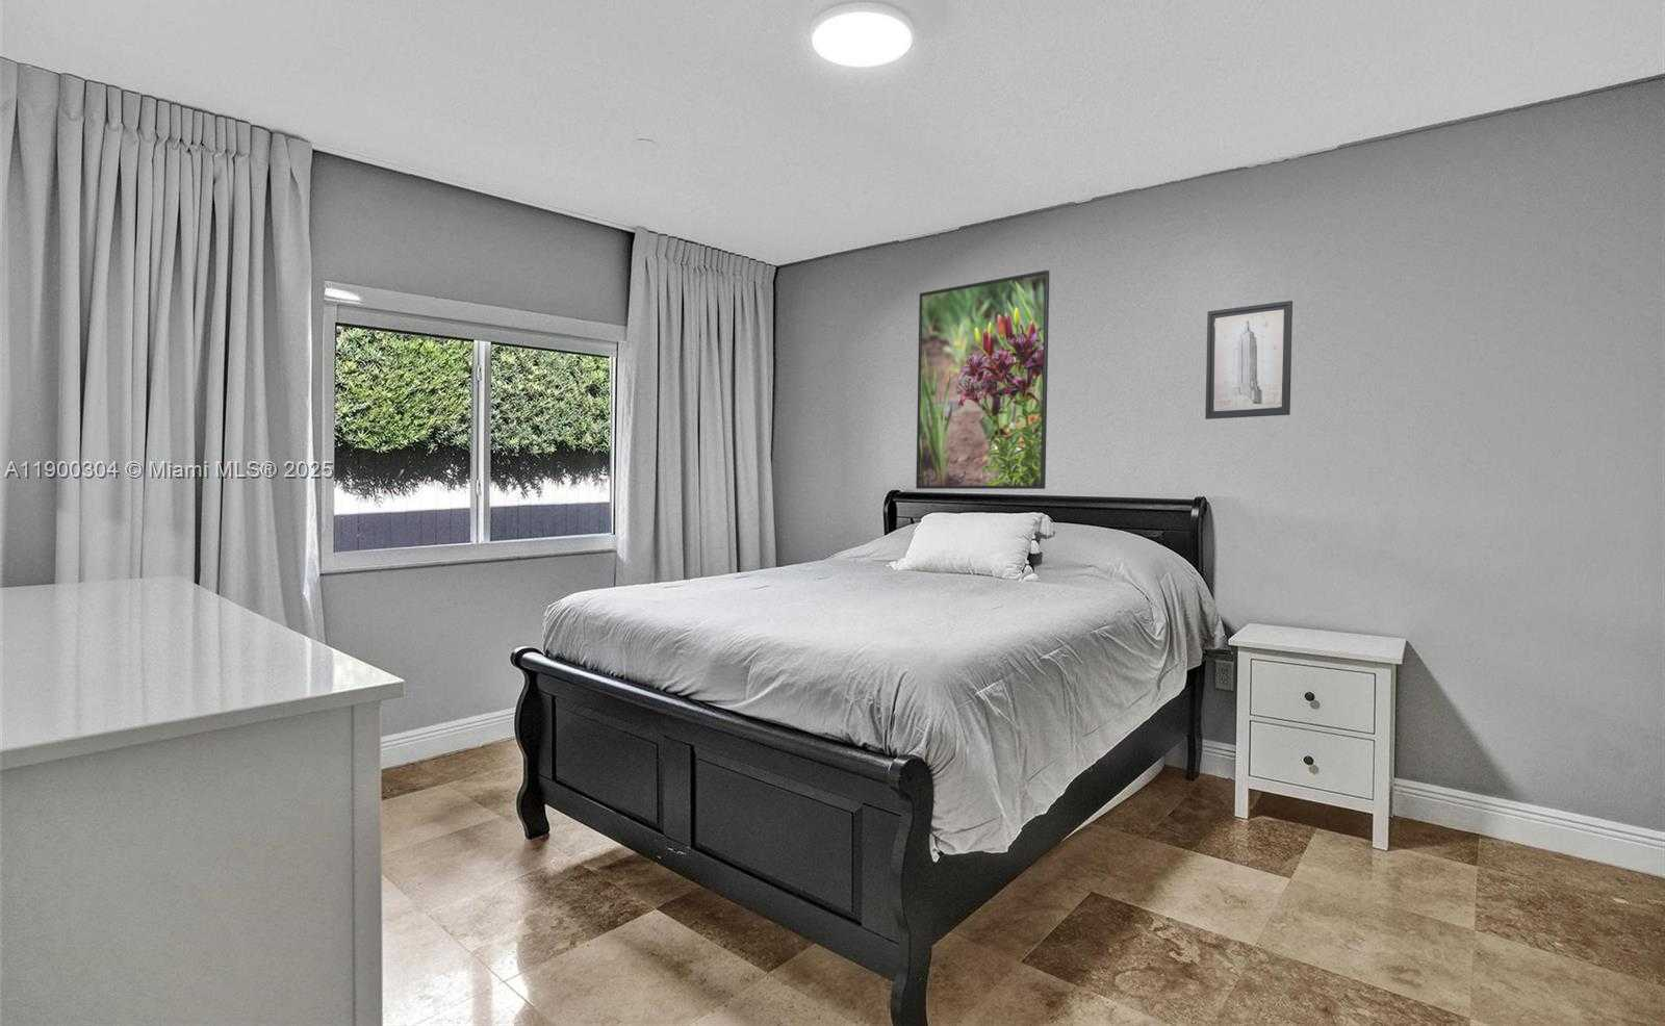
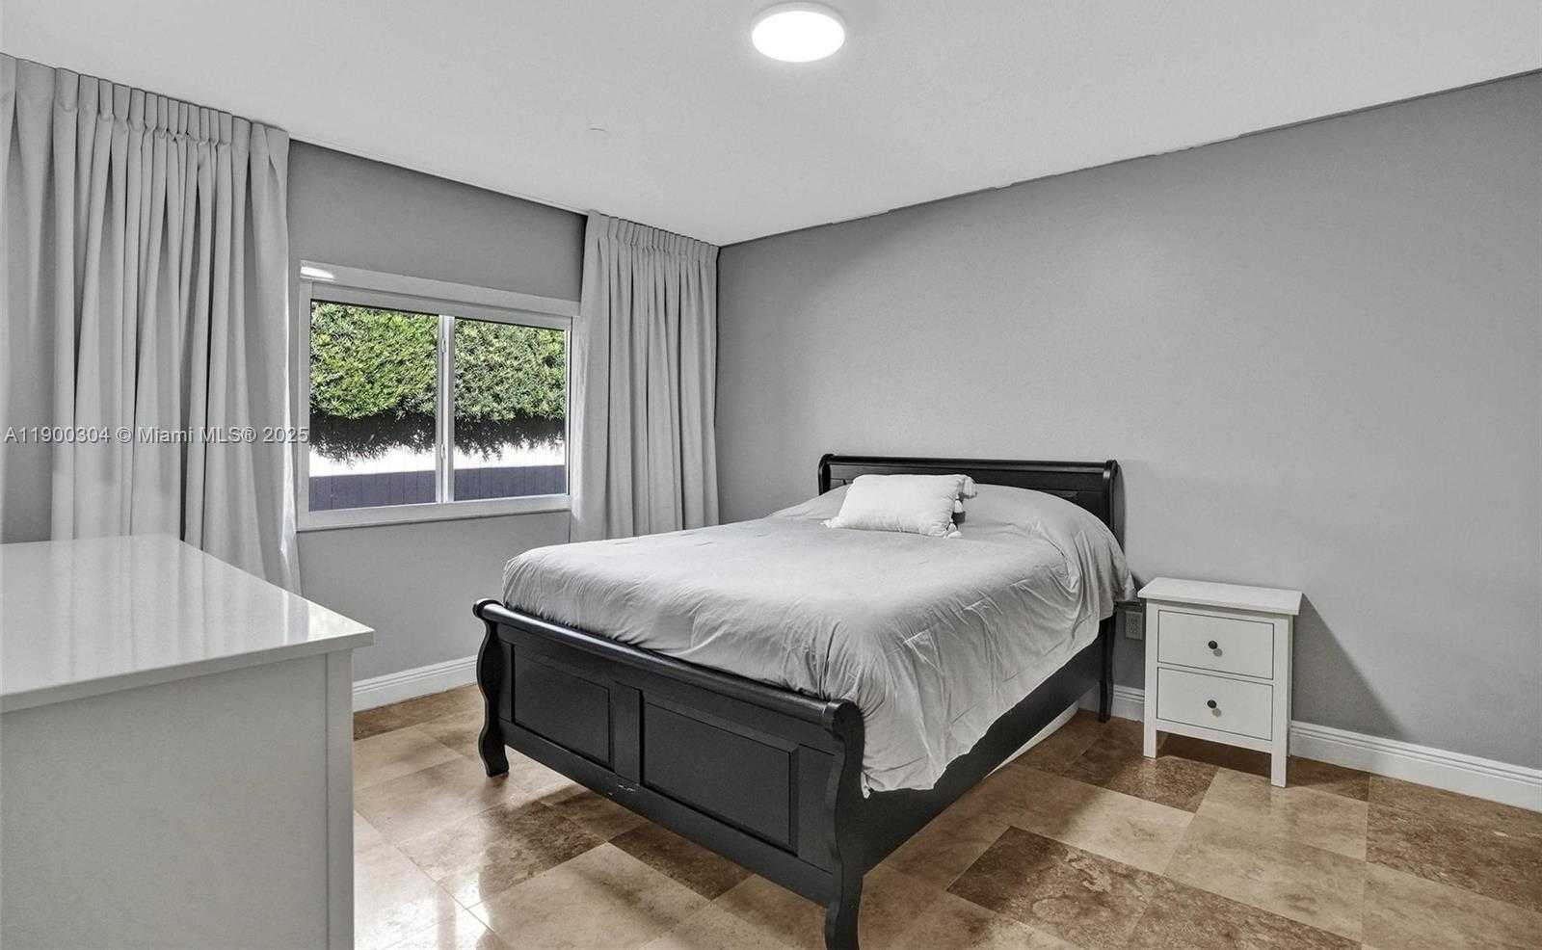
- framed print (978, 385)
- wall art (1248, 361)
